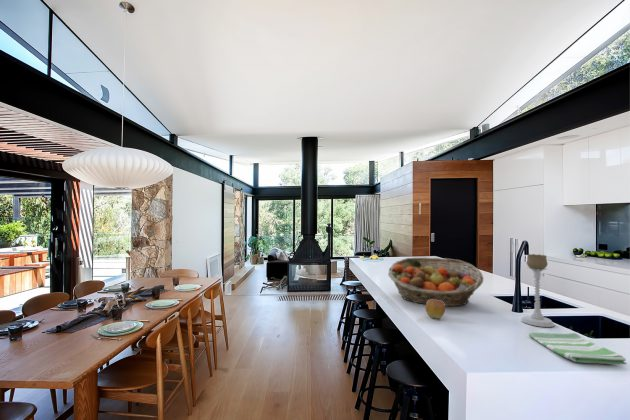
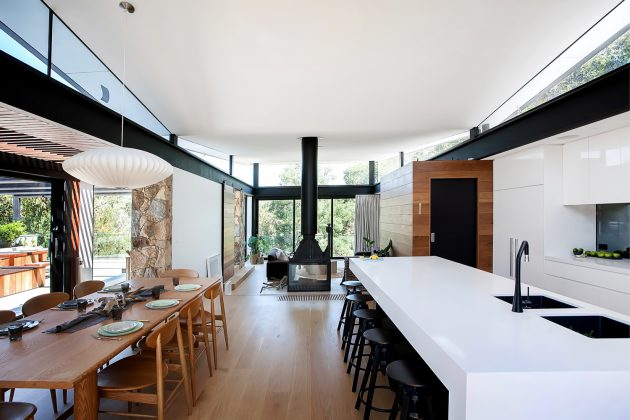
- fruit basket (433, 279)
- apple (435, 308)
- dish towel (573, 345)
- candle holder (537, 288)
